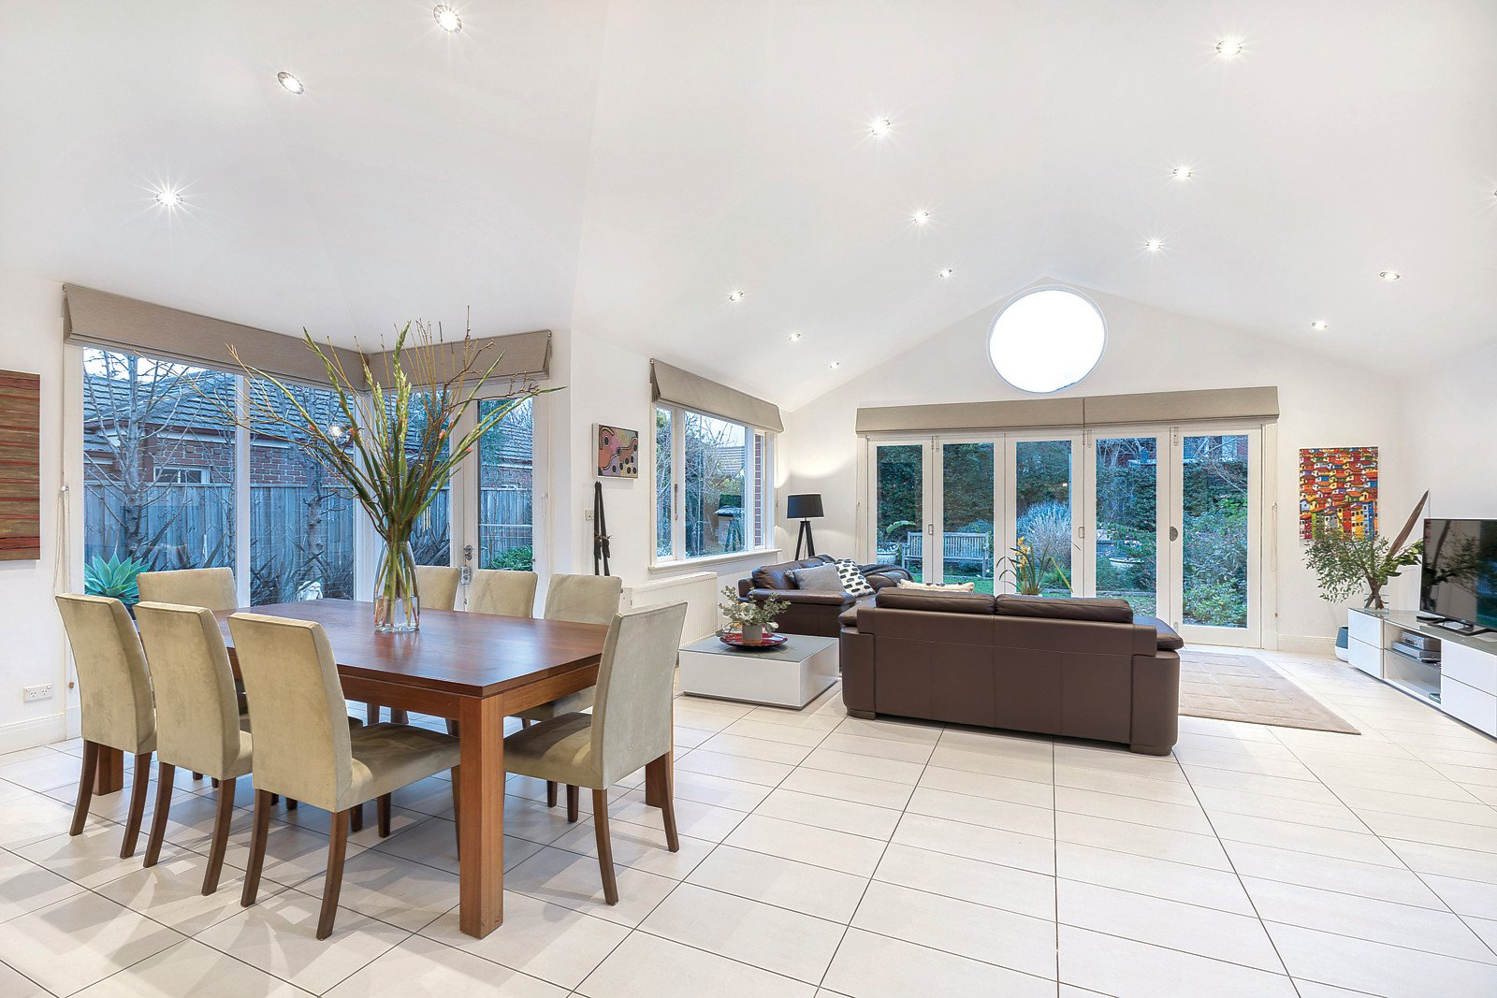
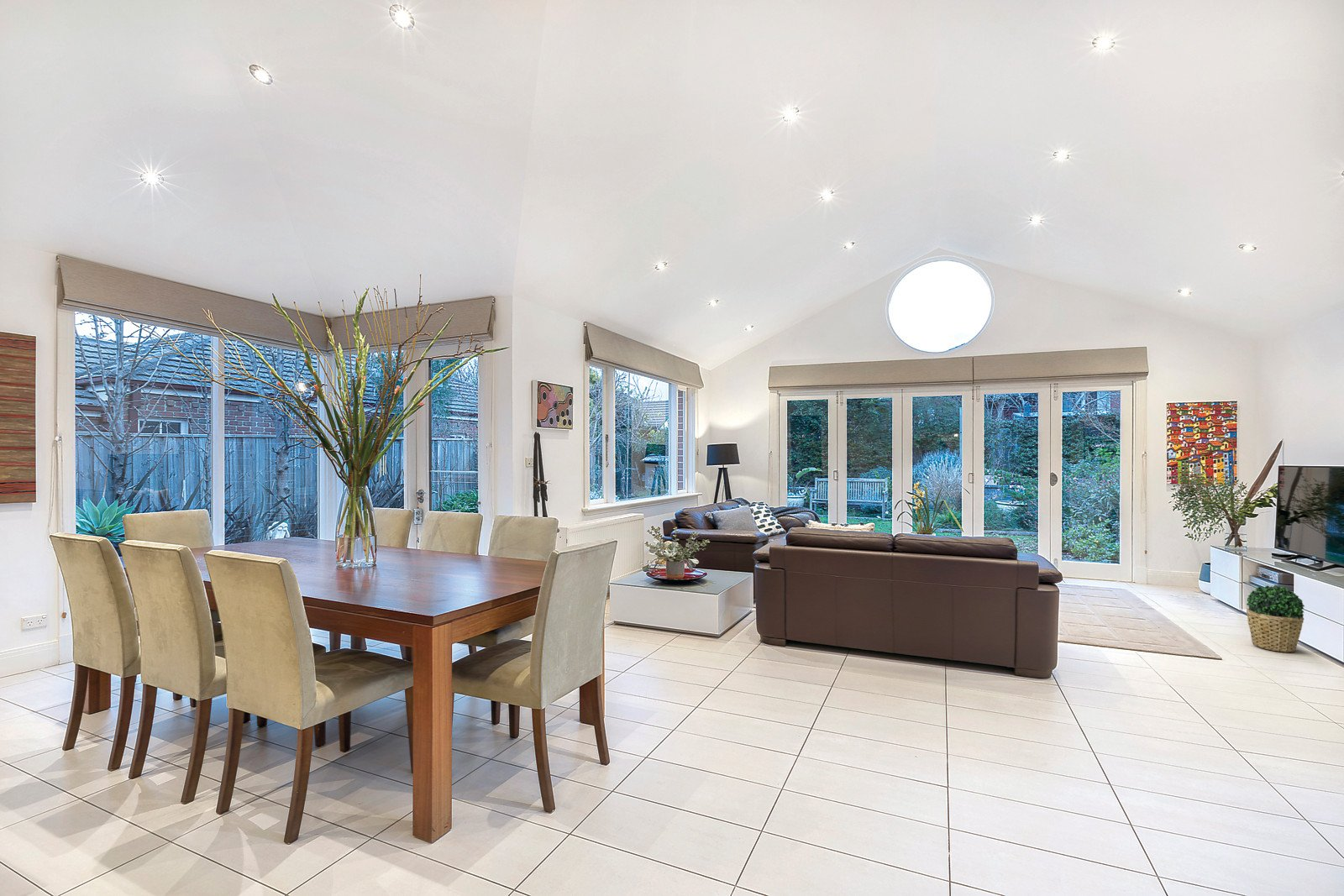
+ potted plant (1274, 616)
